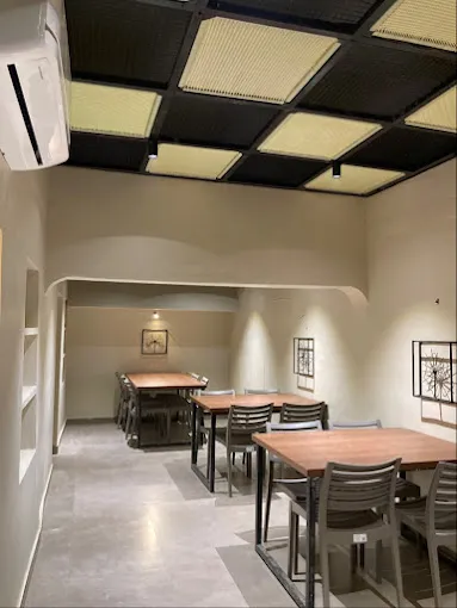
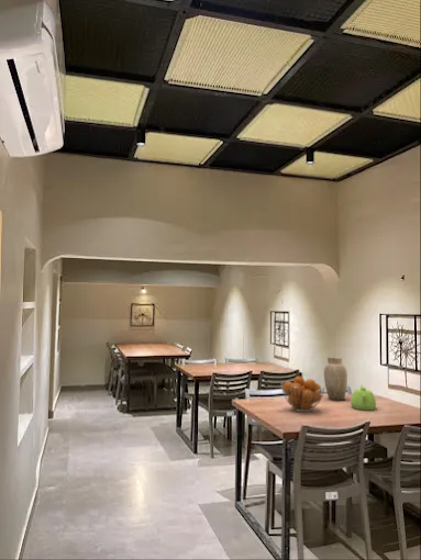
+ fruit basket (302, 393)
+ teapot (363, 396)
+ vase (335, 378)
